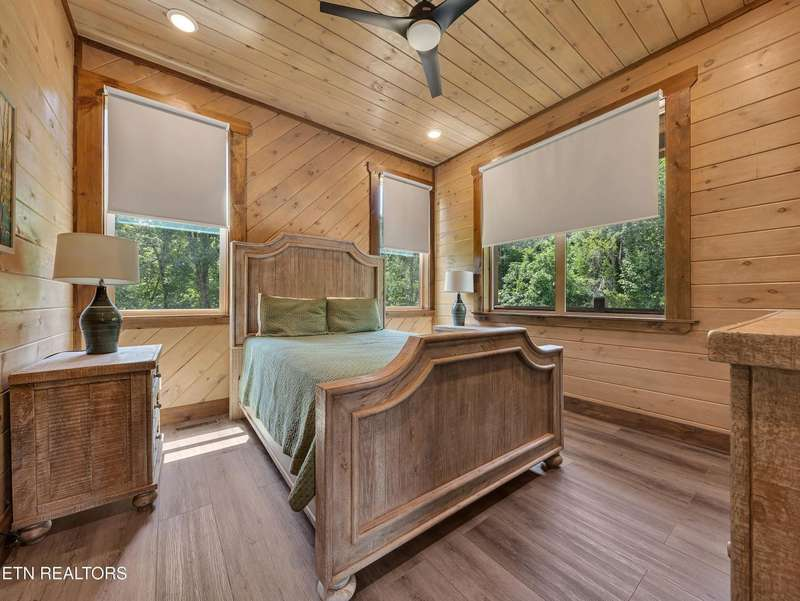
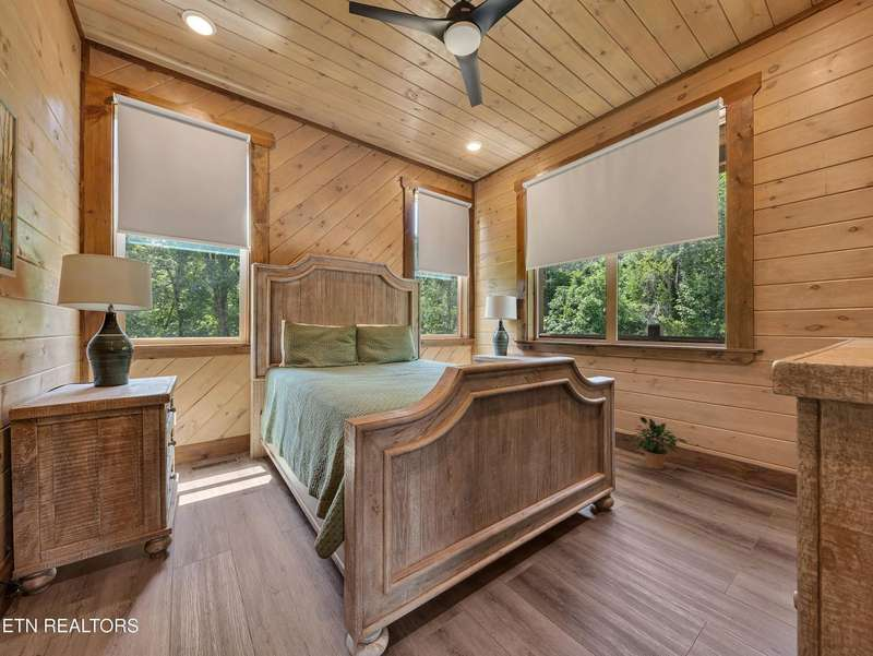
+ potted plant (658, 443)
